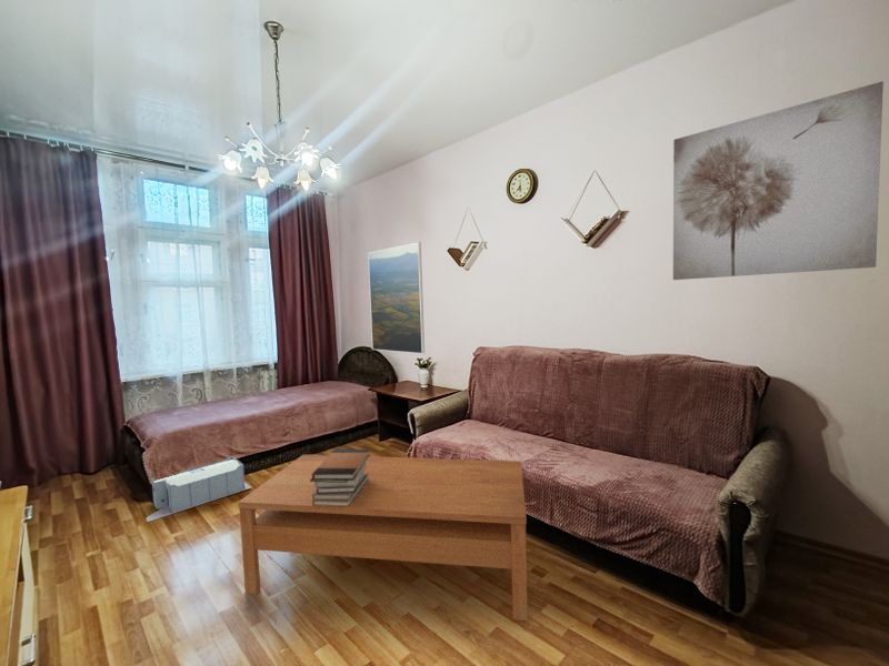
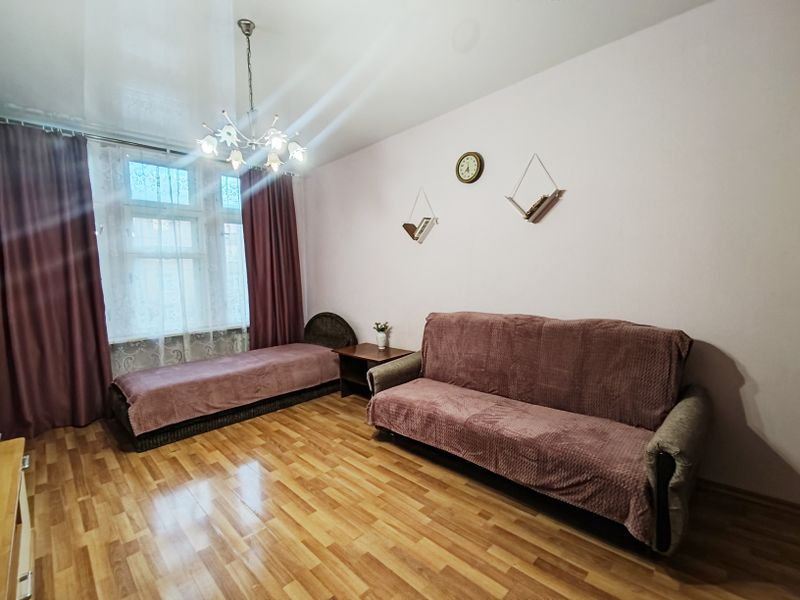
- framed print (394, 300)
- storage bin (197, 484)
- coffee table (393, 522)
- book stack (342, 475)
- wall art (762, 195)
